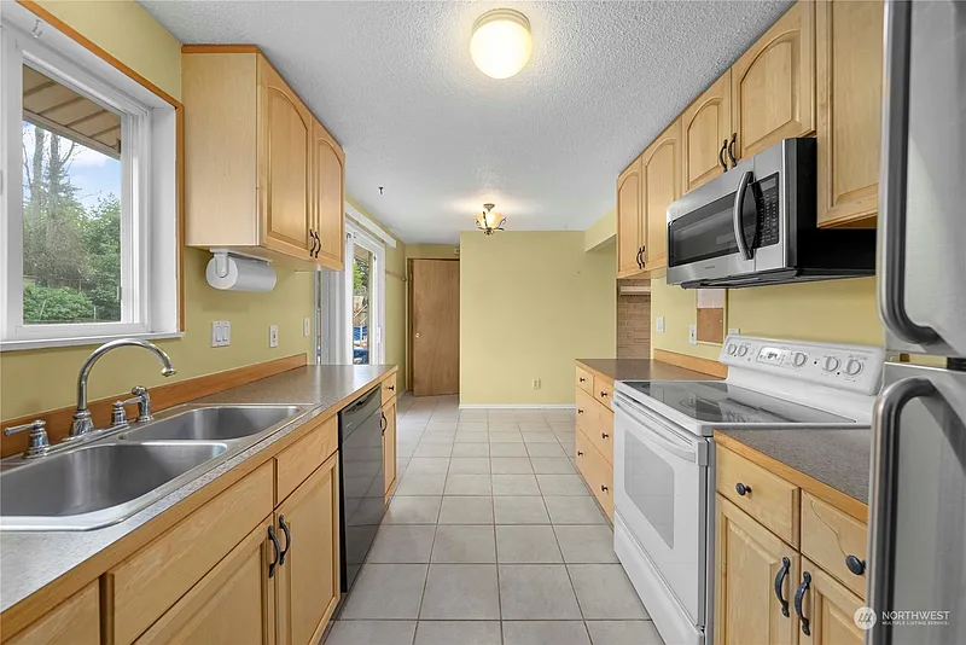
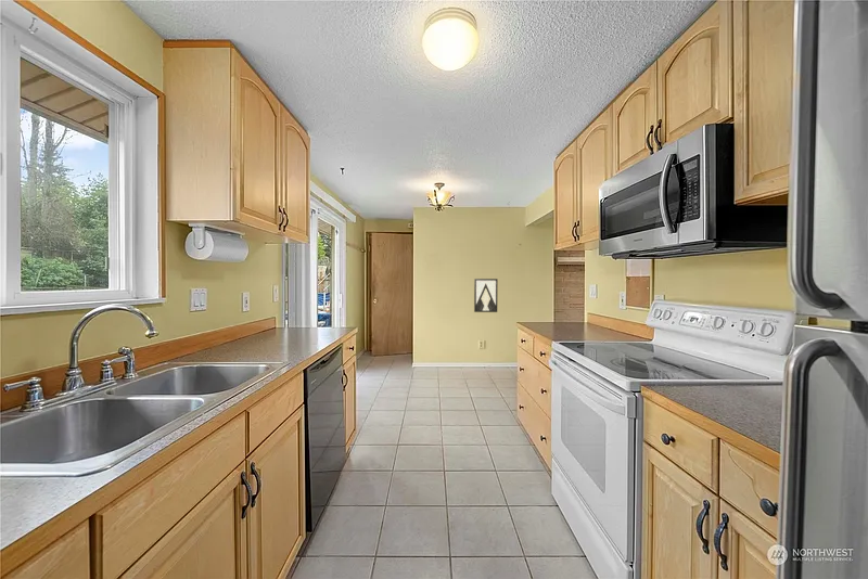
+ wall art (485, 295)
